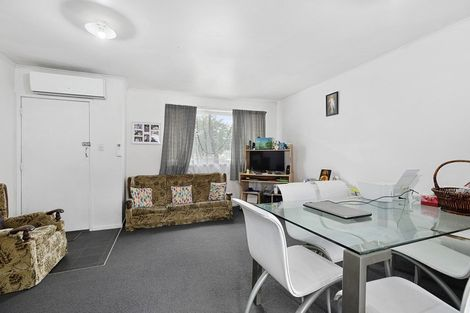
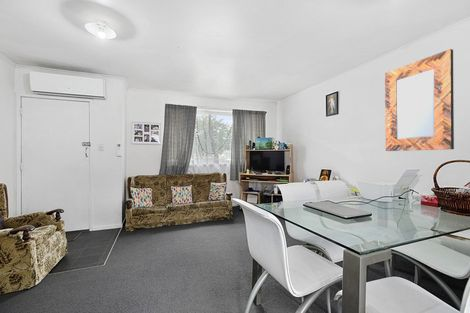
+ home mirror (415, 106)
